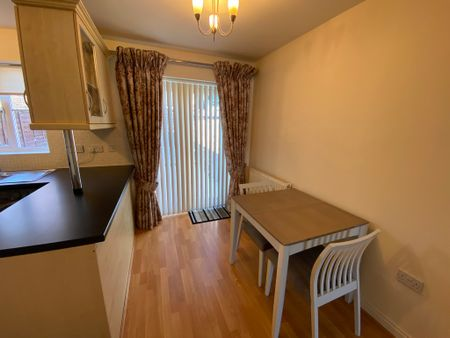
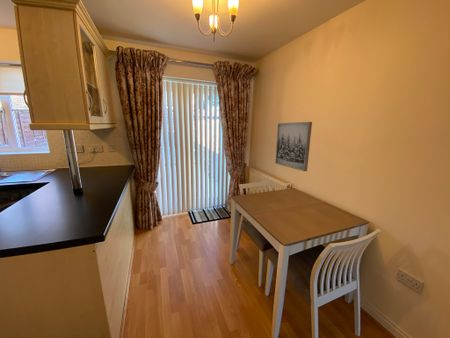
+ wall art (291, 145)
